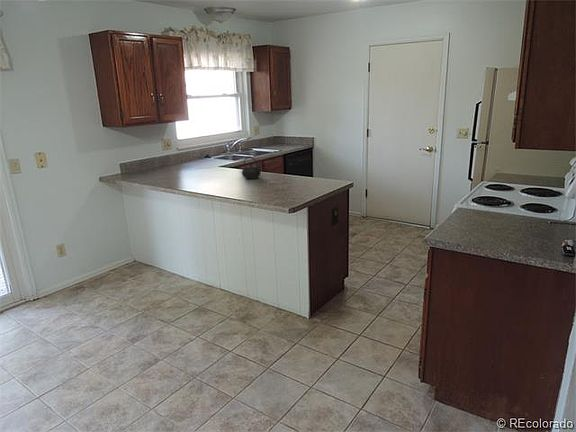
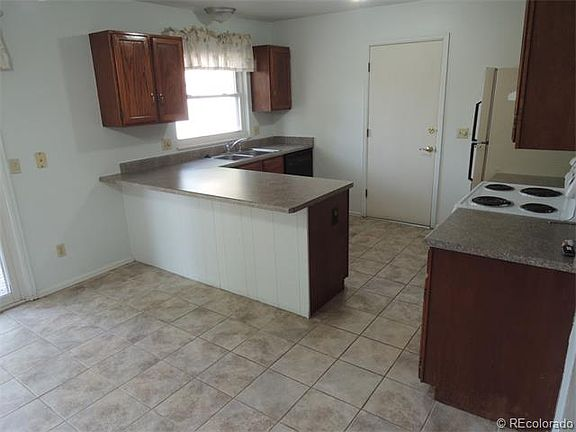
- kettle (251, 167)
